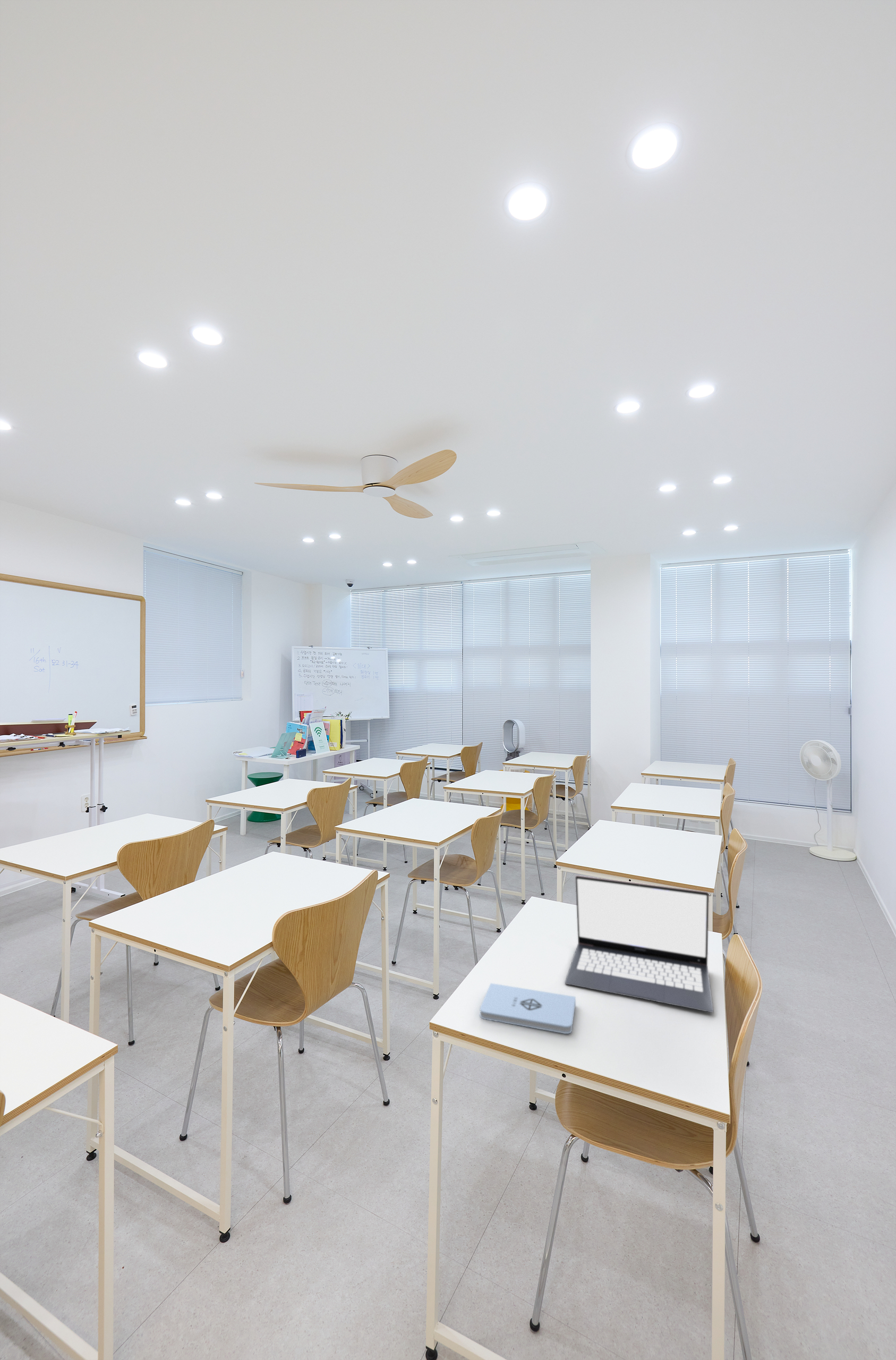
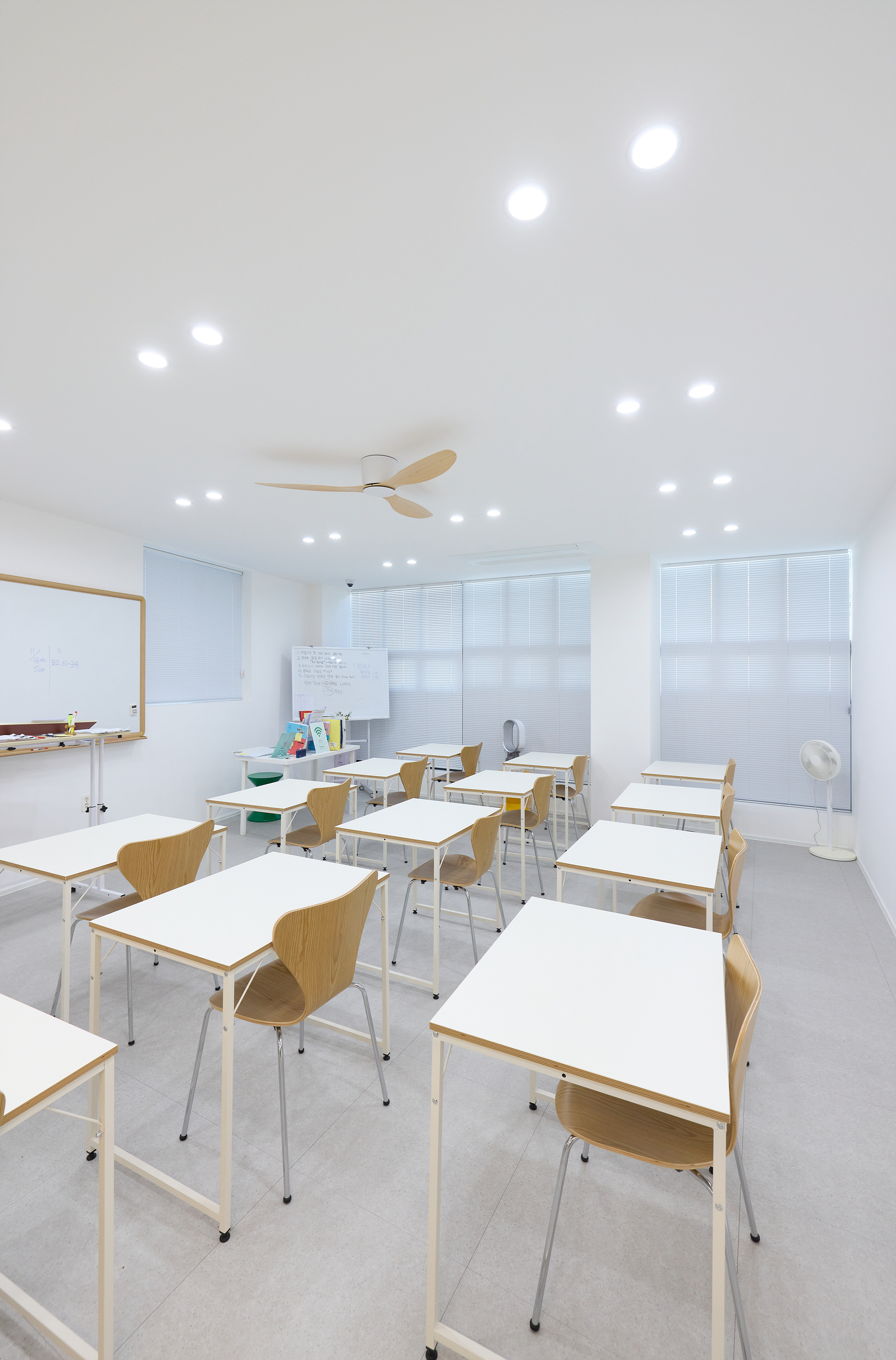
- laptop (638, 933)
- notepad (528, 1007)
